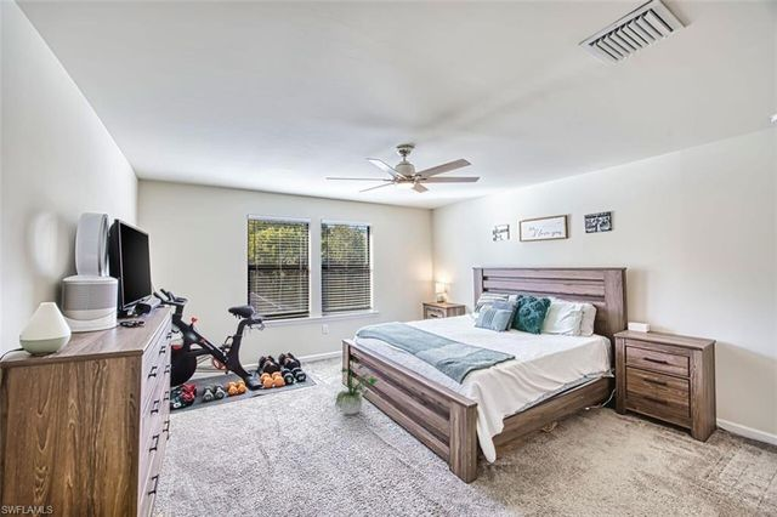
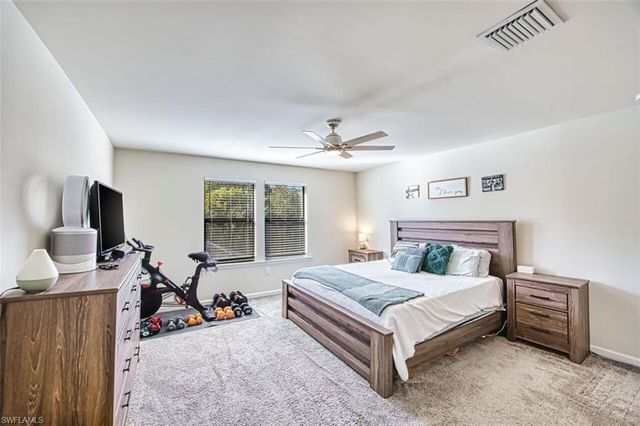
- potted plant (356, 385)
